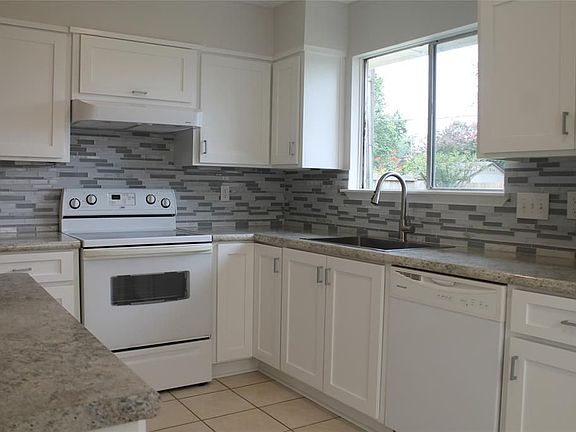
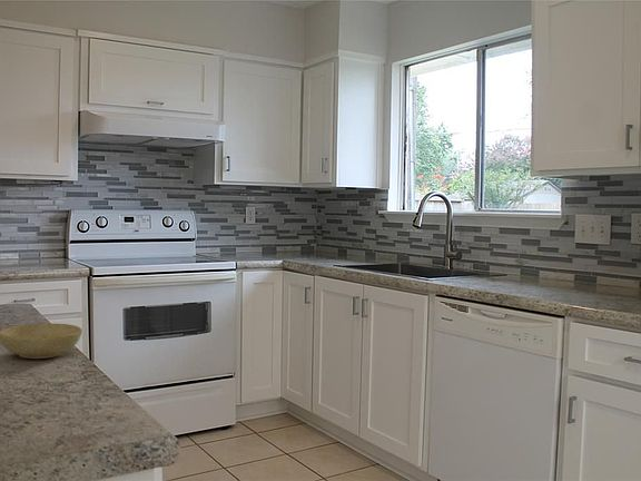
+ bowl (40, 341)
